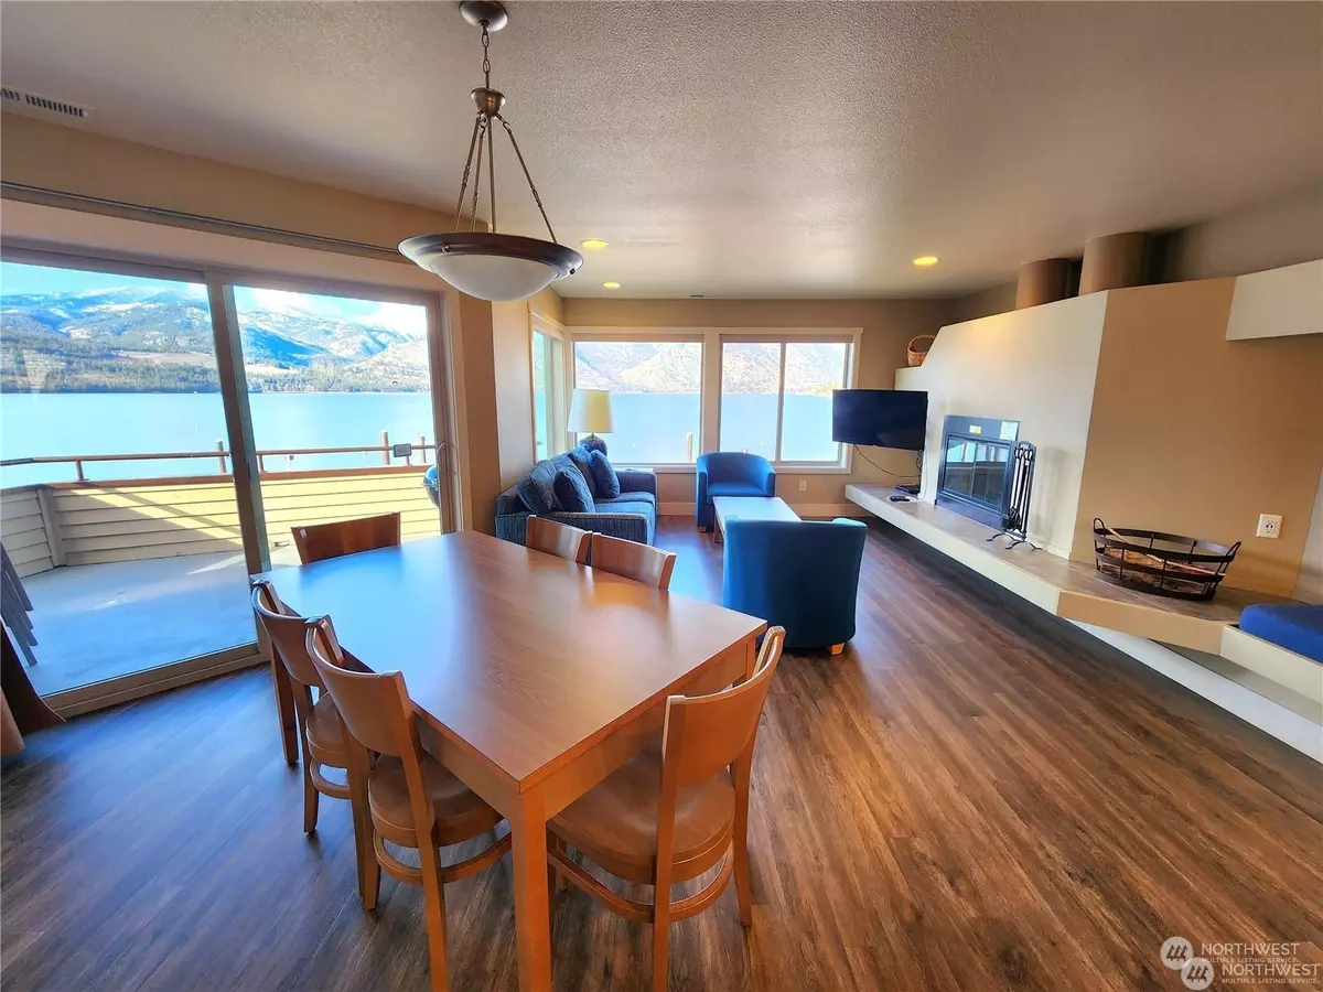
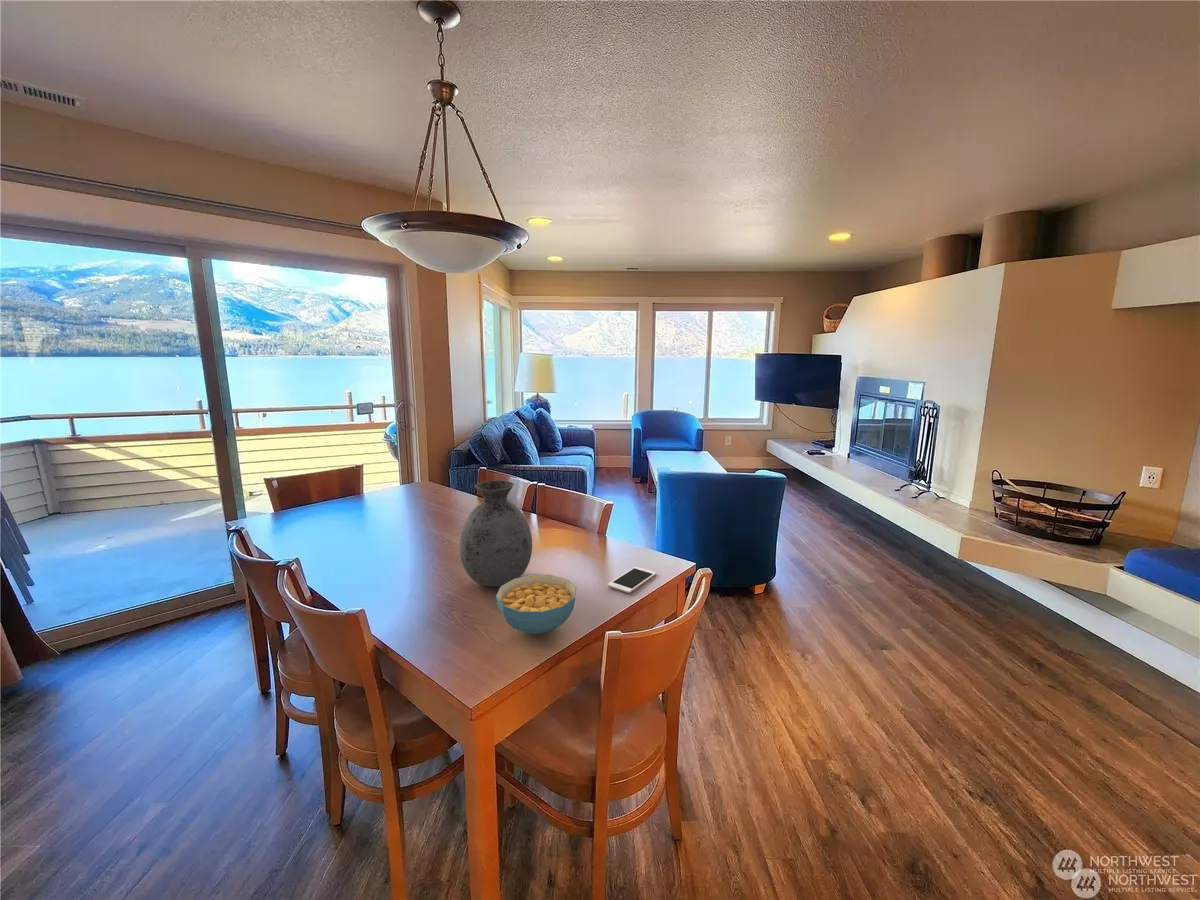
+ cell phone (632, 579)
+ cereal bowl (537, 609)
+ vase (496, 533)
